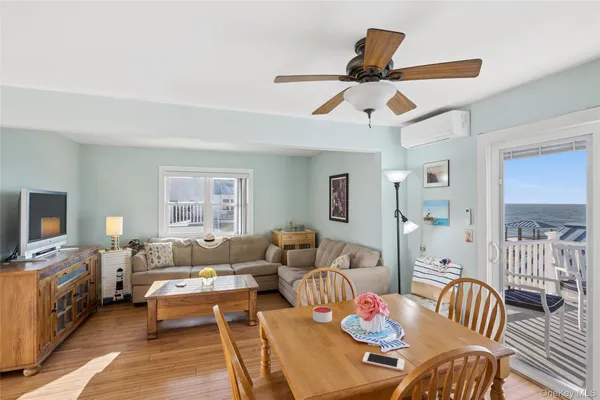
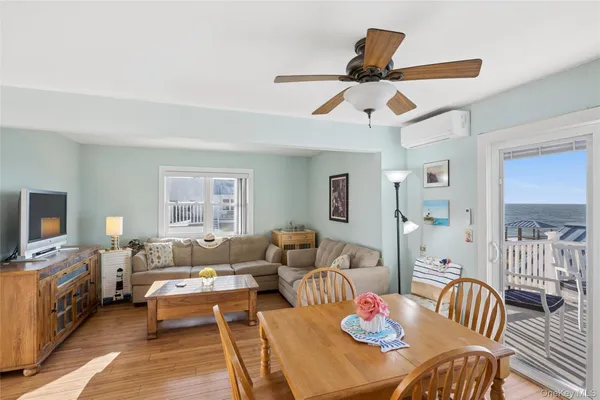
- candle (322, 313)
- cell phone (383, 361)
